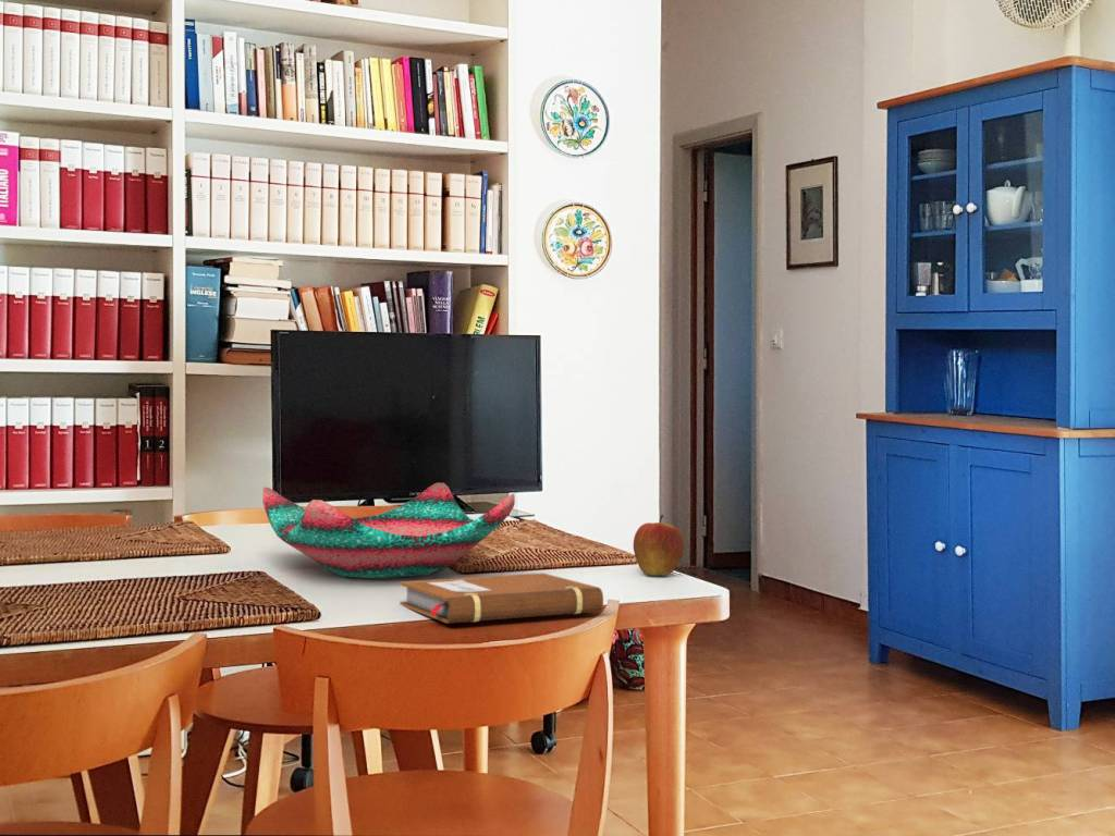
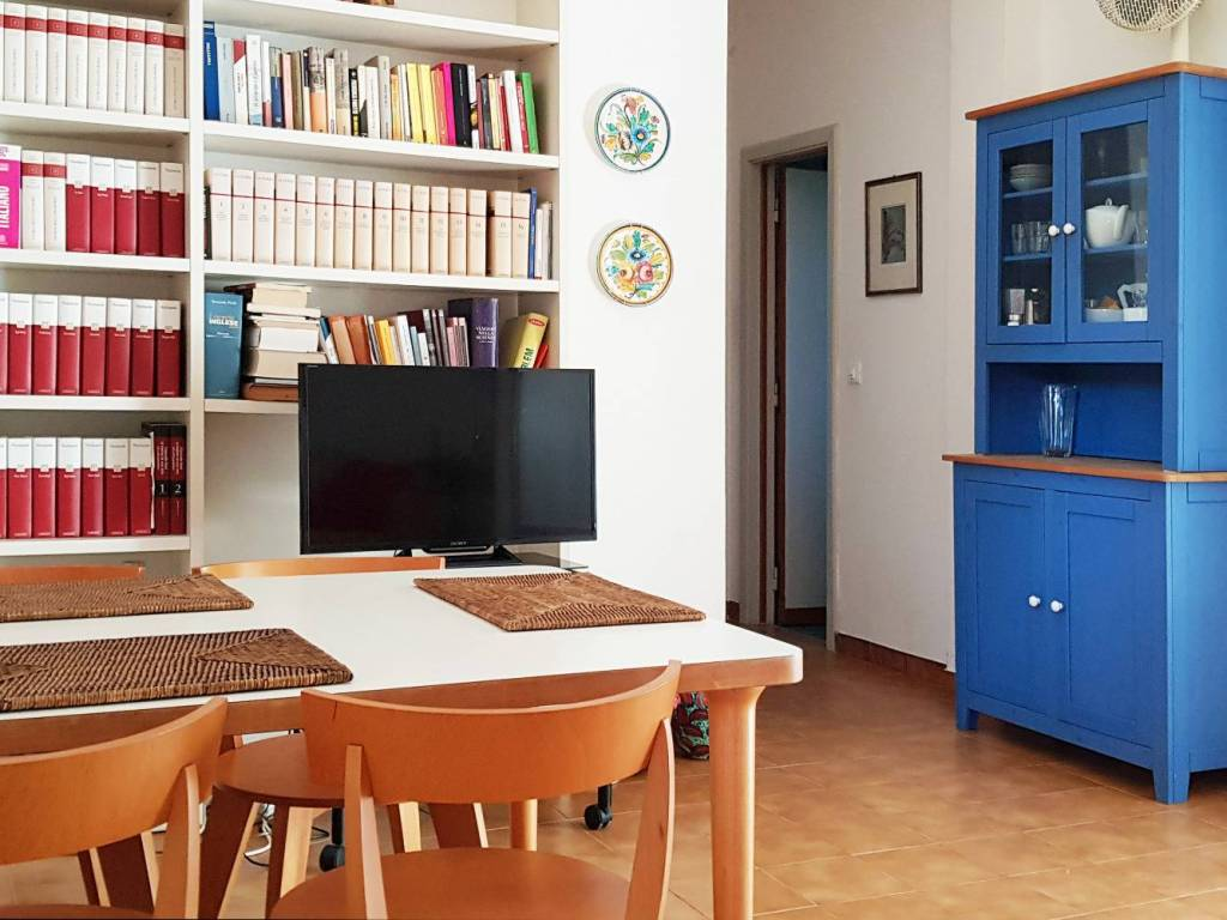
- apple (658, 544)
- decorative bowl (384, 530)
- notebook (495, 597)
